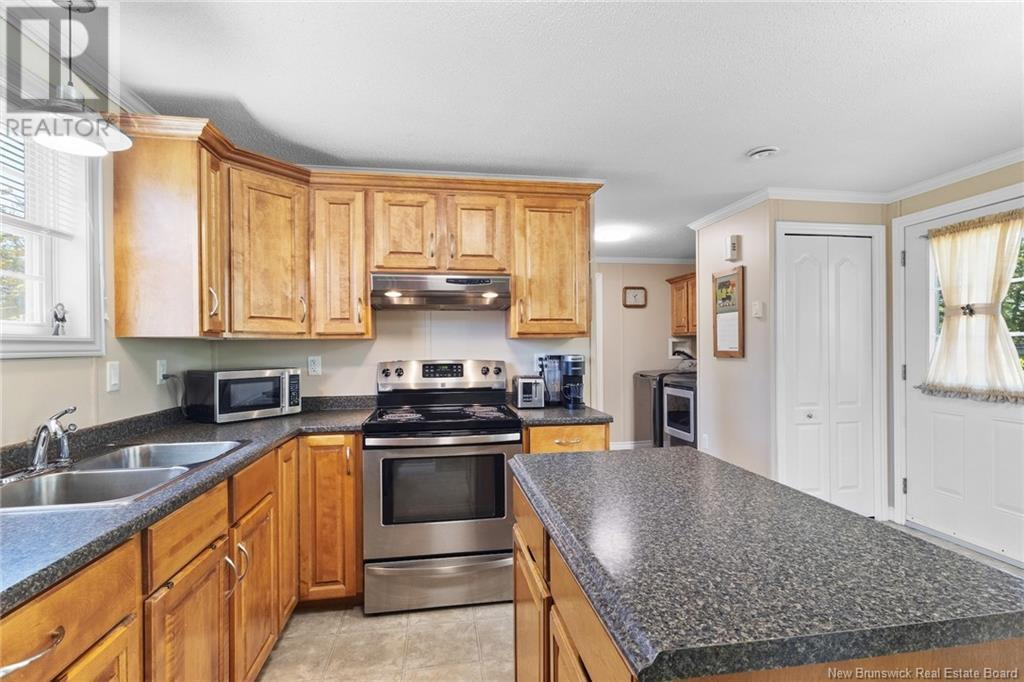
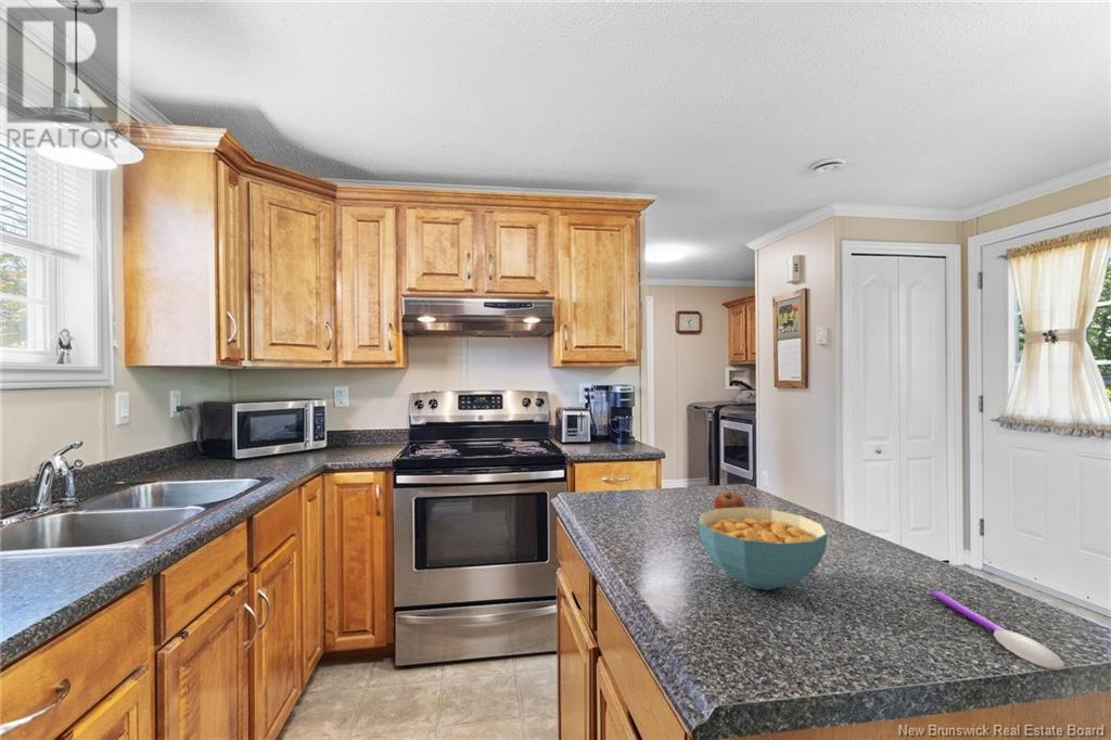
+ spoon (986, 623)
+ fruit (729, 507)
+ cereal bowl (759, 552)
